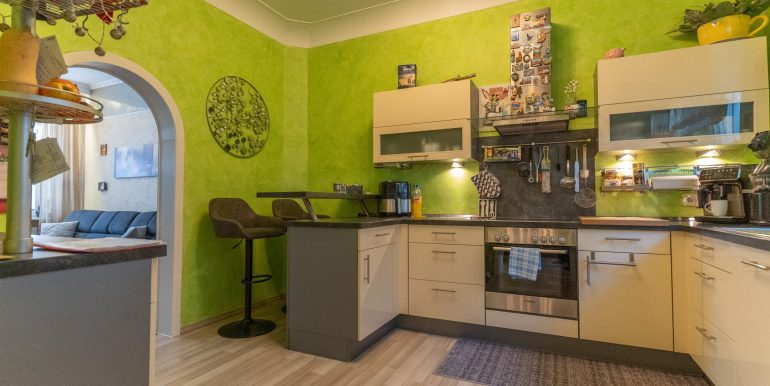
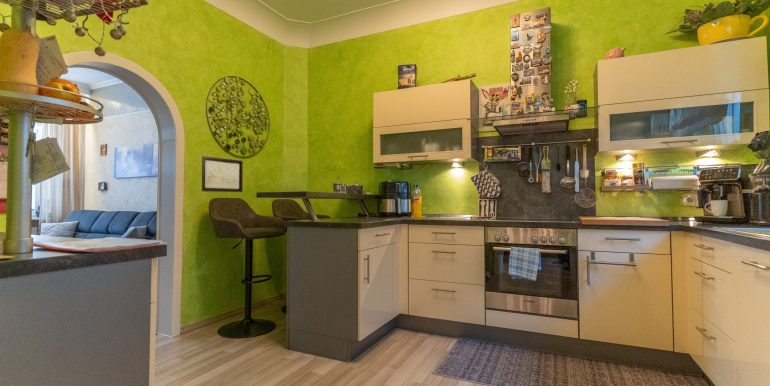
+ wall art (223, 175)
